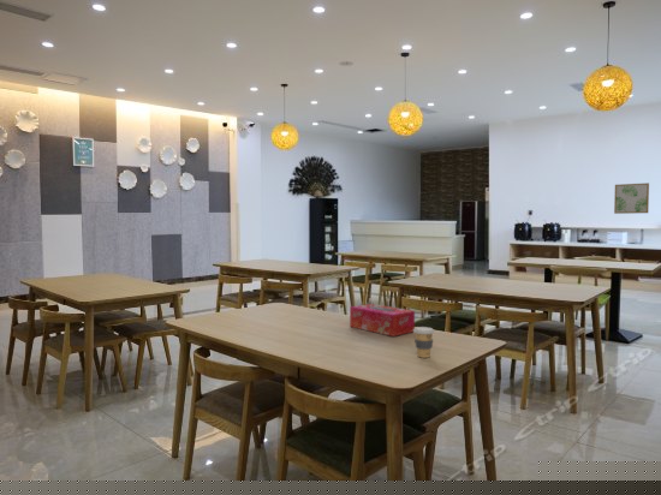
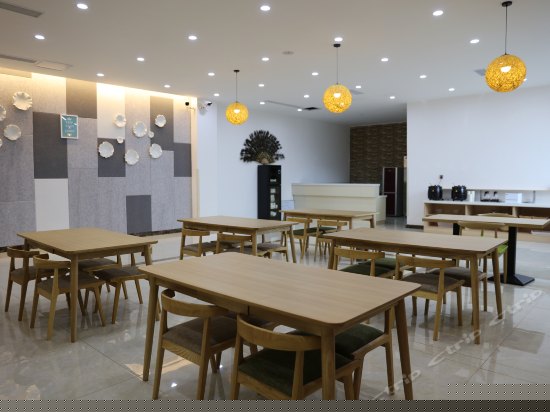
- coffee cup (423, 341)
- tissue box (381, 318)
- wall art (631, 198)
